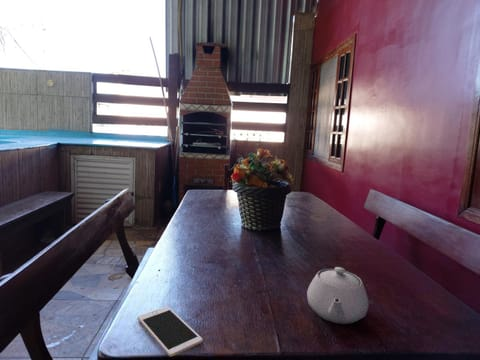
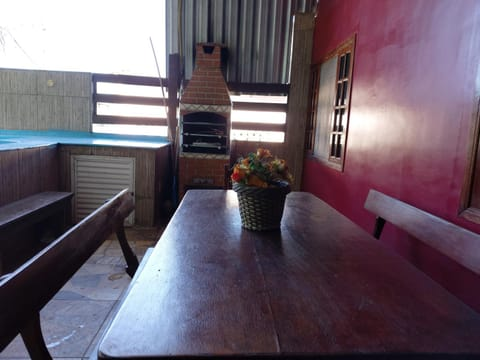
- cell phone (168, 328)
- teapot (338, 292)
